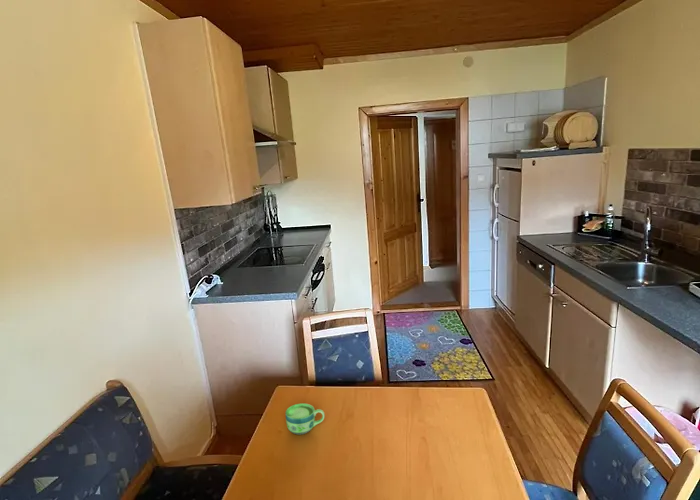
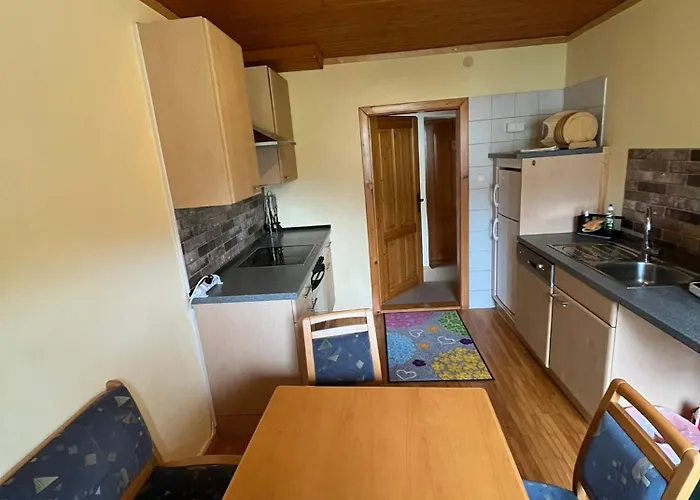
- cup (305, 418)
